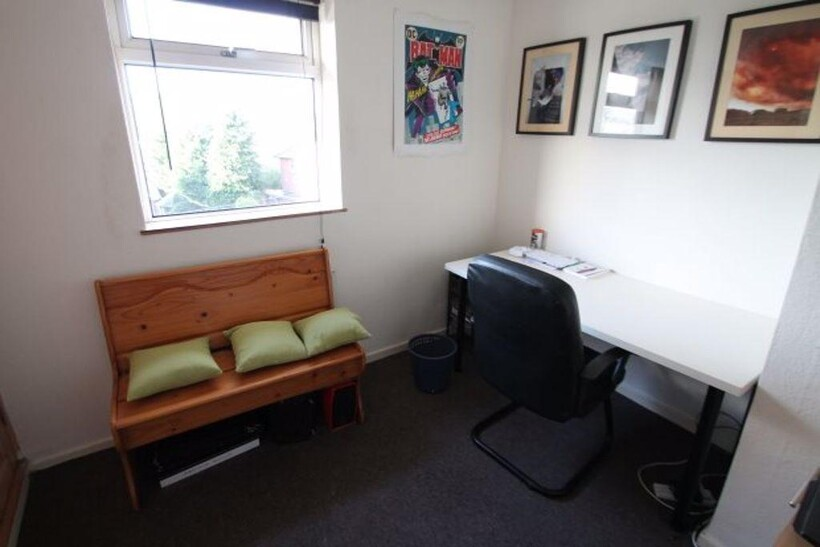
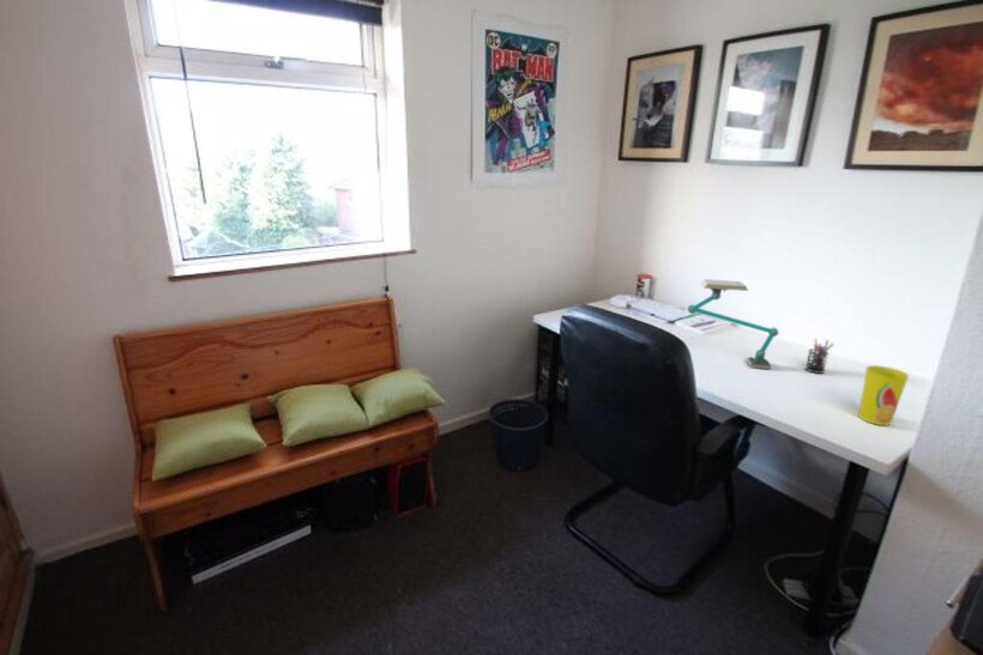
+ cup (880, 395)
+ pen holder (820, 354)
+ desk lamp (731, 321)
